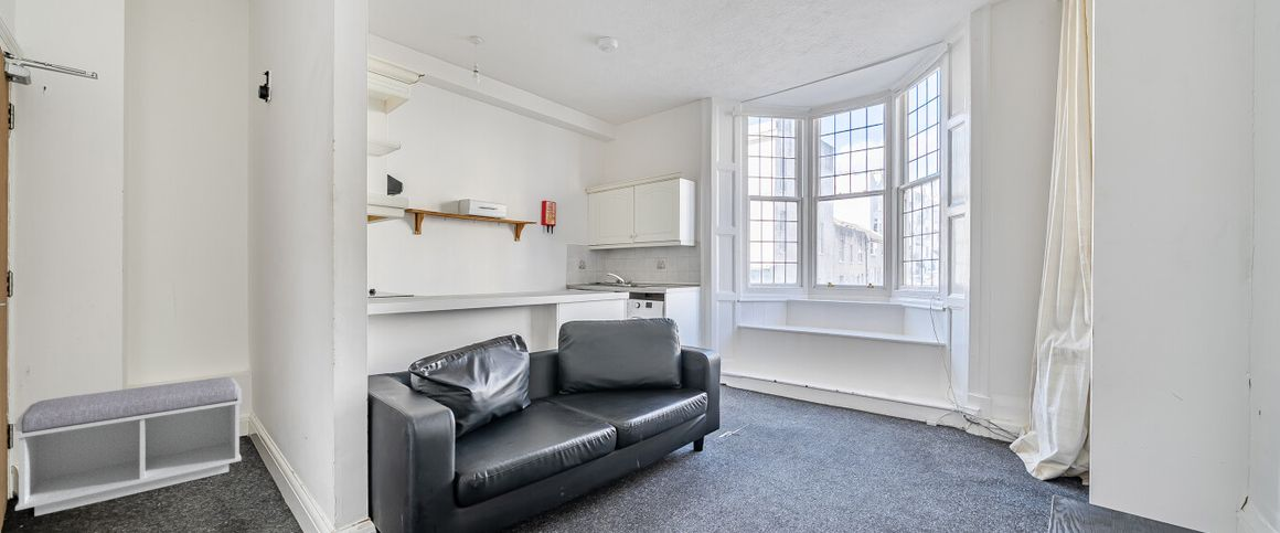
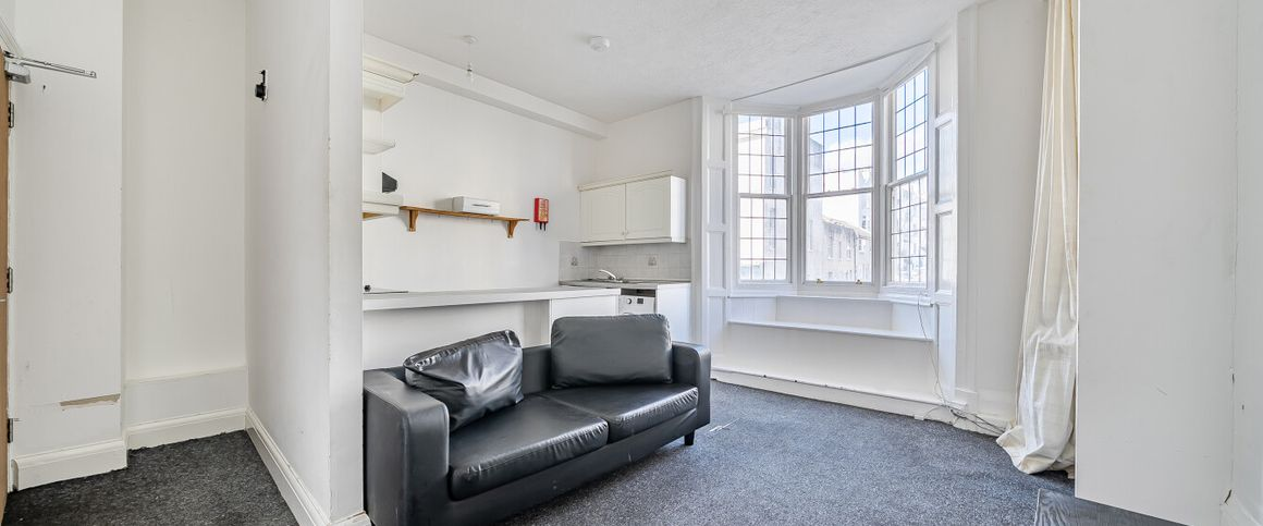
- bench (141, 436)
